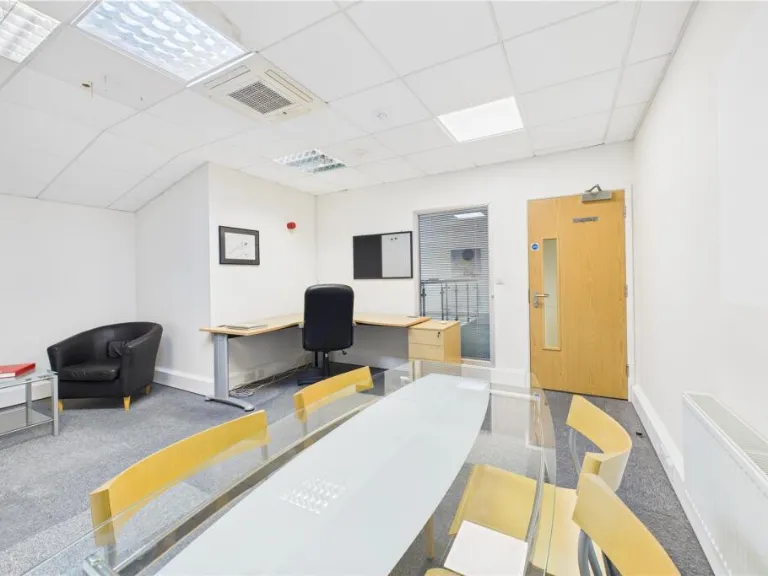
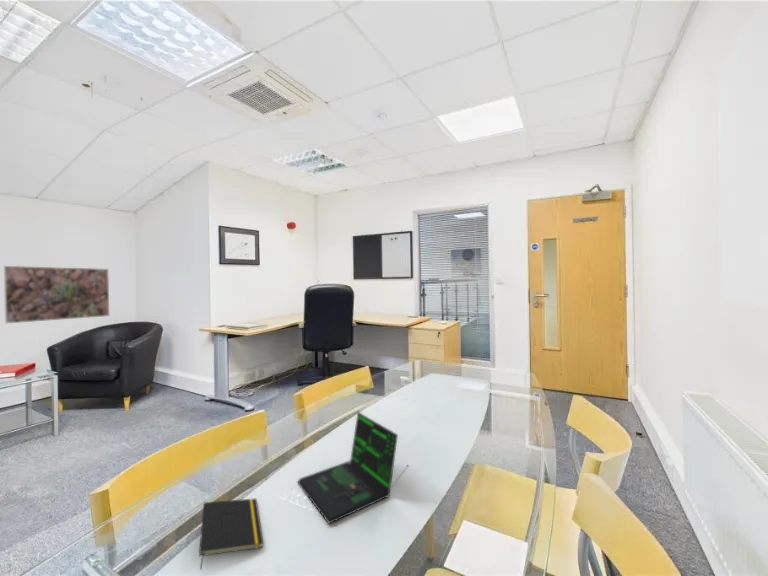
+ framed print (61, 293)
+ notepad (231, 523)
+ laptop (350, 463)
